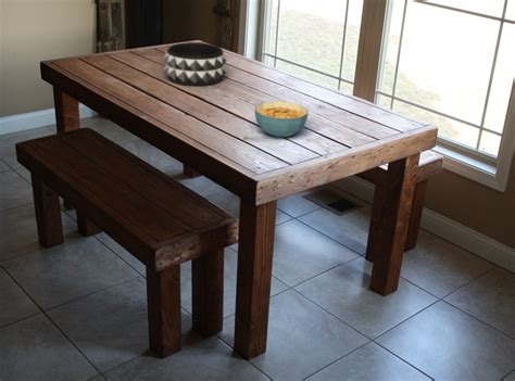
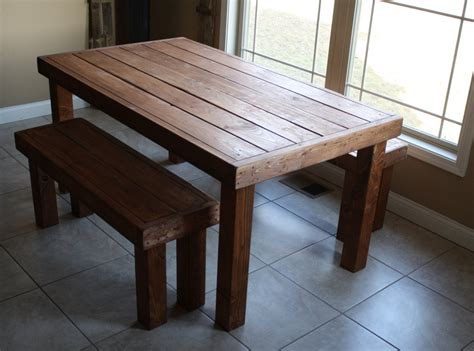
- cereal bowl (280, 122)
- decorative bowl (194, 63)
